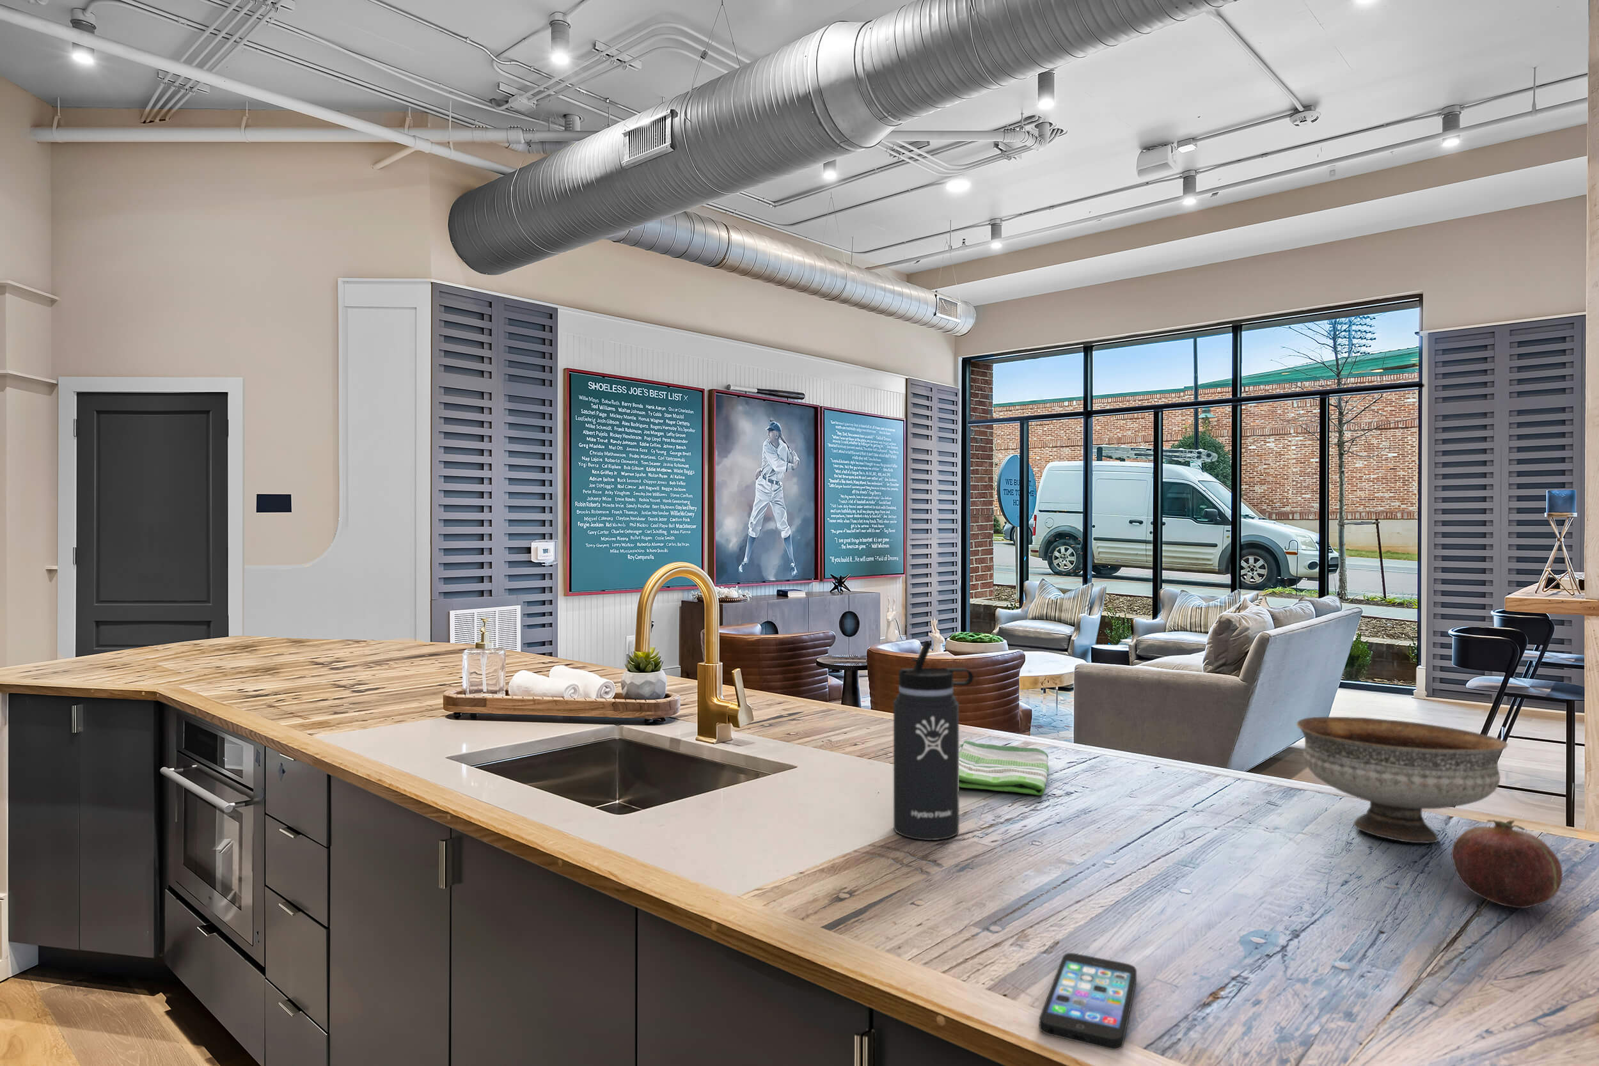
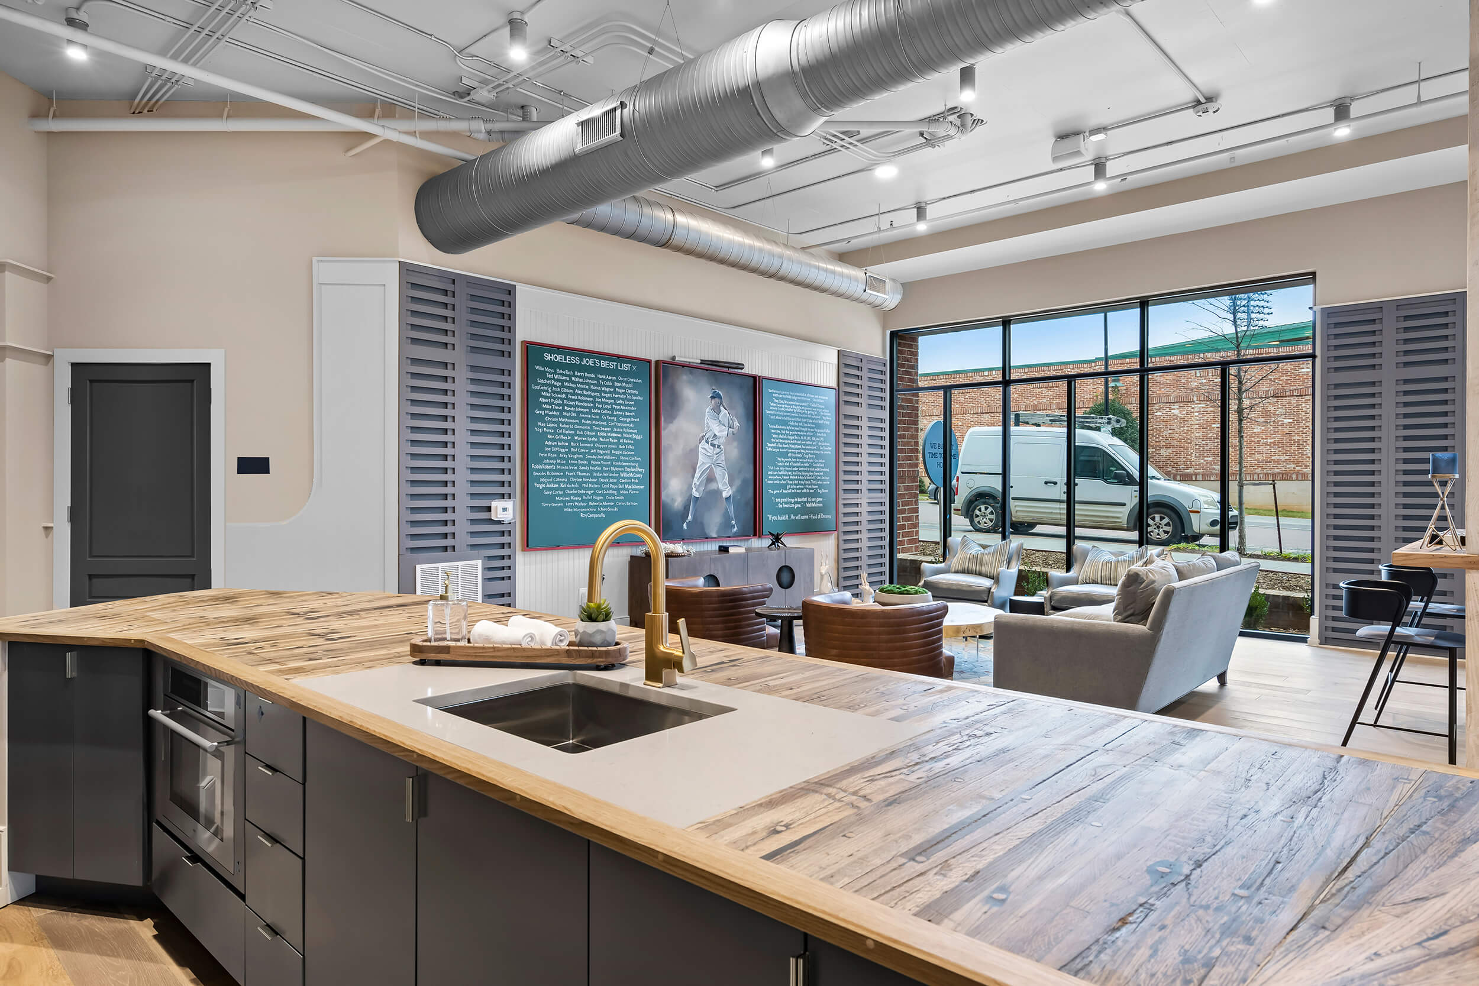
- bowl (1396, 780)
- dish towel (999, 765)
- smartphone (1090, 996)
- thermos bottle (933, 734)
- fruit (1504, 861)
